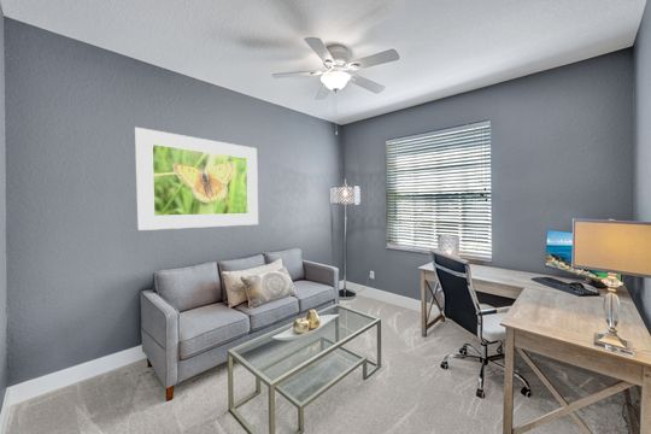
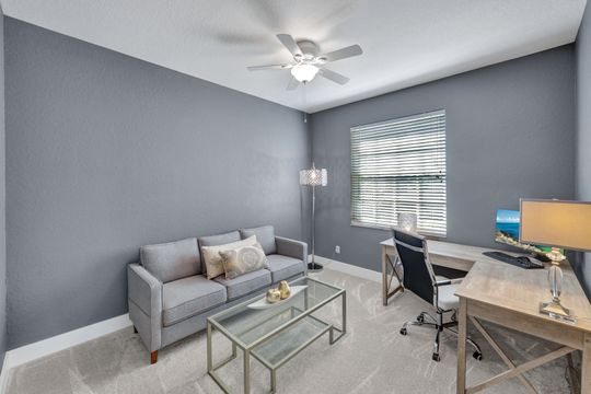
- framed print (205, 183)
